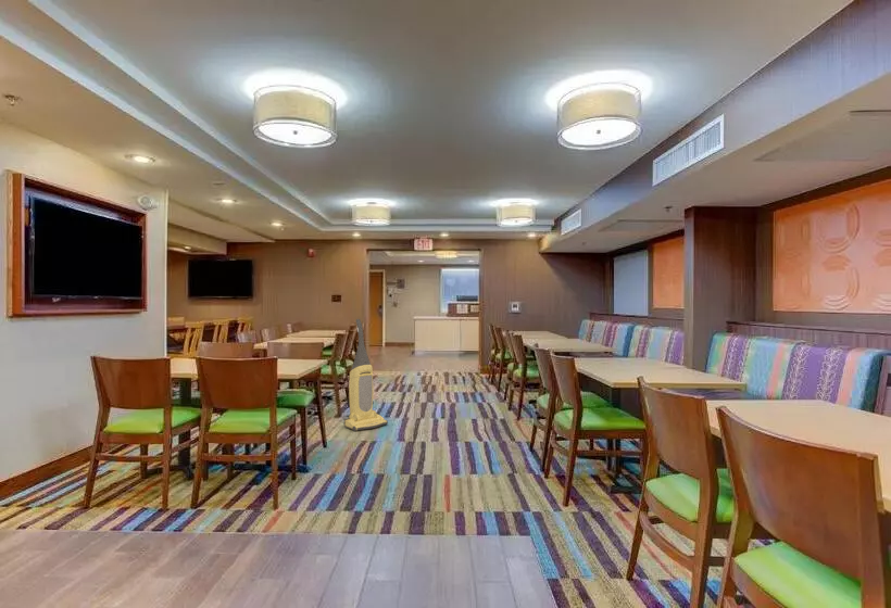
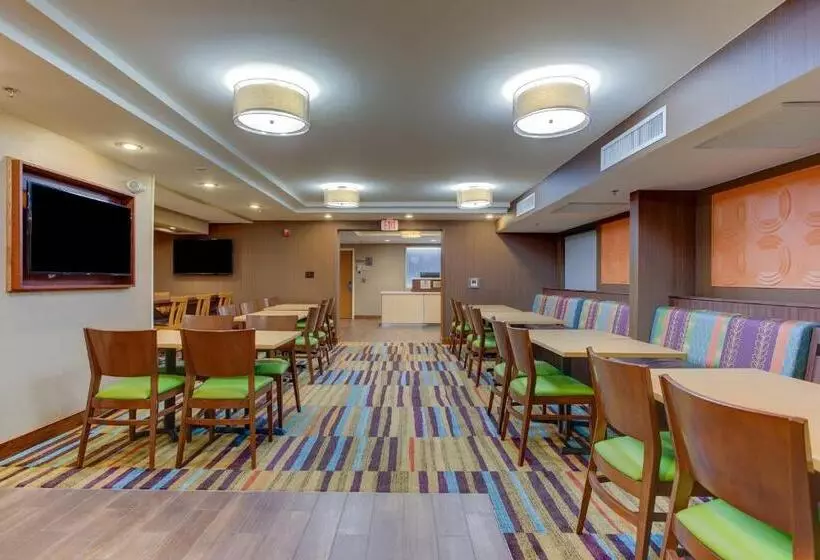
- vacuum cleaner (364, 372)
